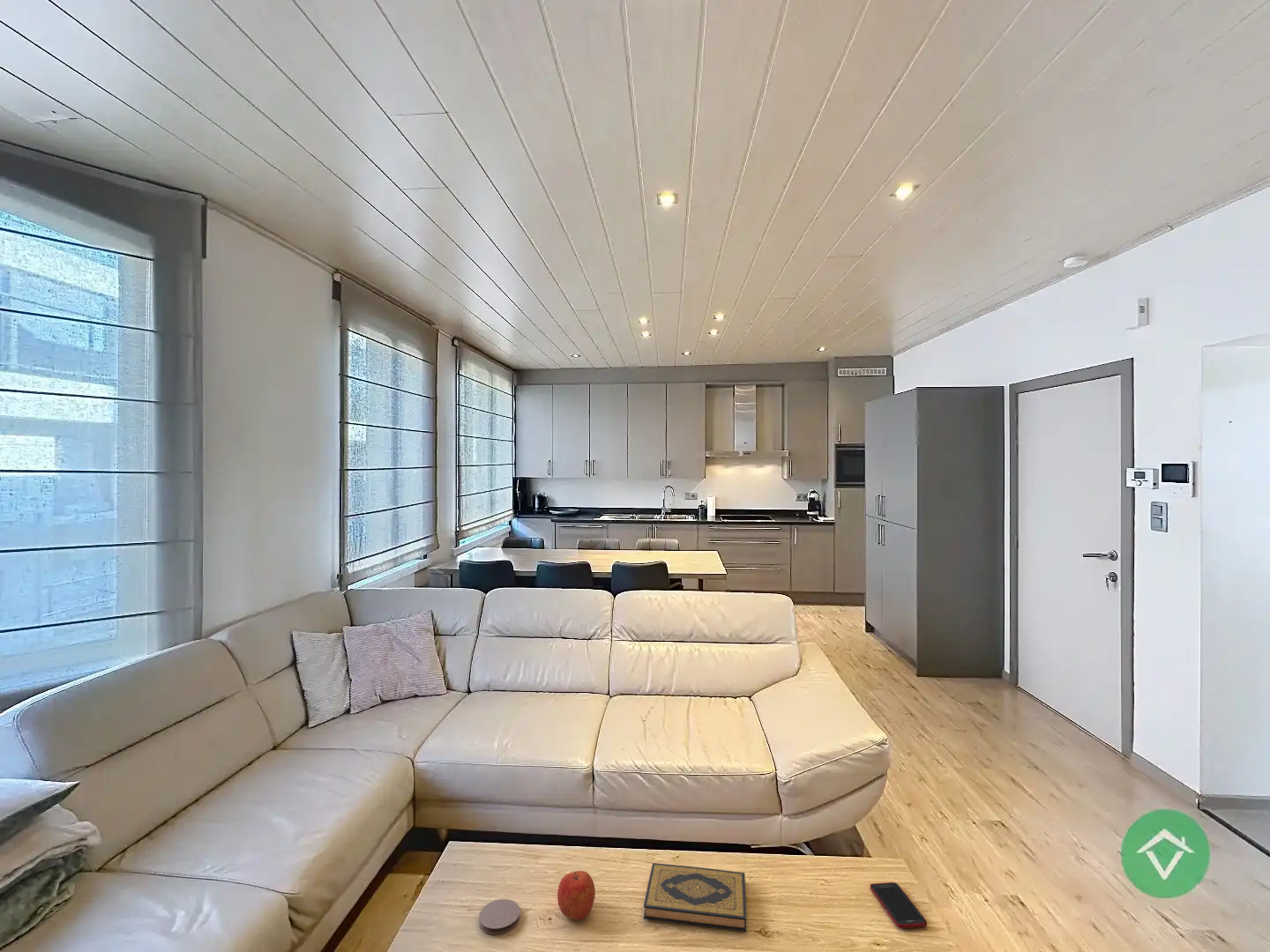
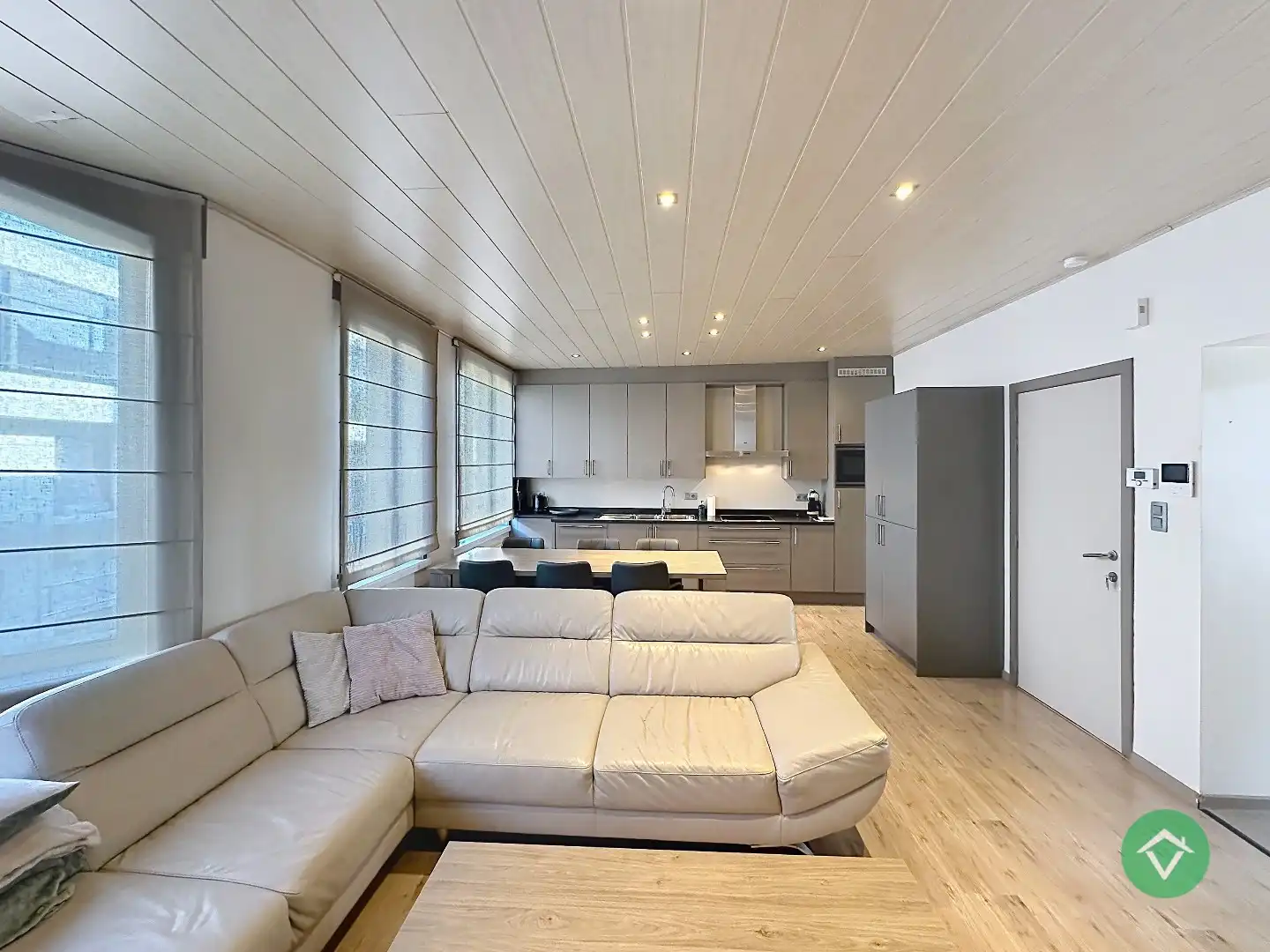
- apple (576, 891)
- hardback book (696, 894)
- coaster (499, 916)
- cell phone (897, 904)
